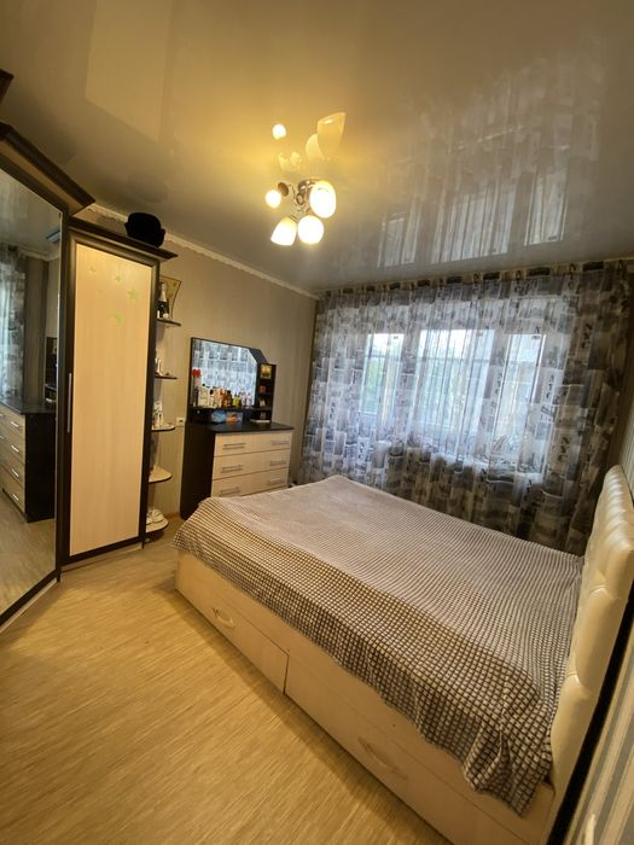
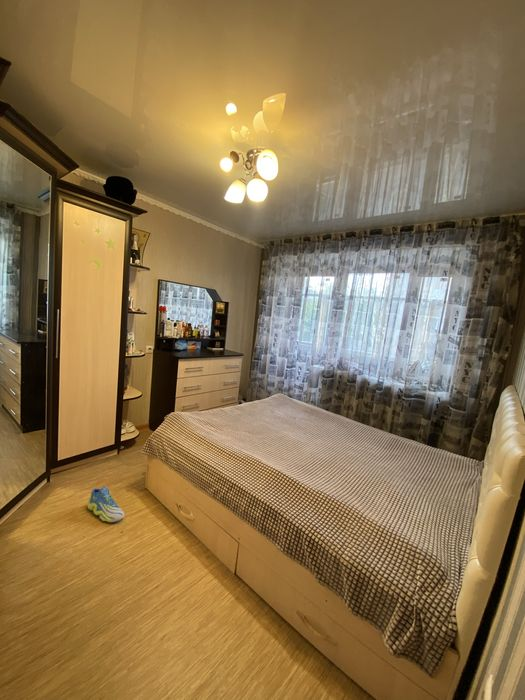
+ sneaker (105, 502)
